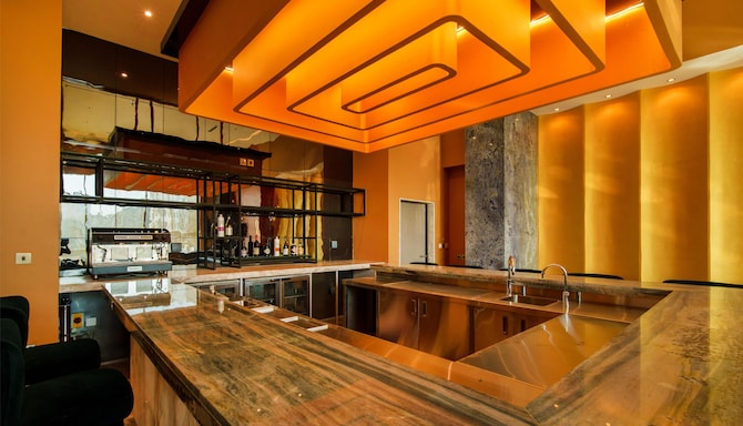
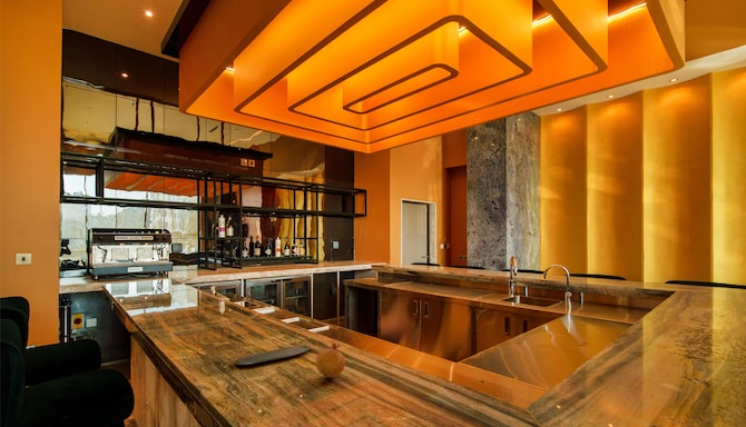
+ oval tray (274, 354)
+ fruit (330, 359)
